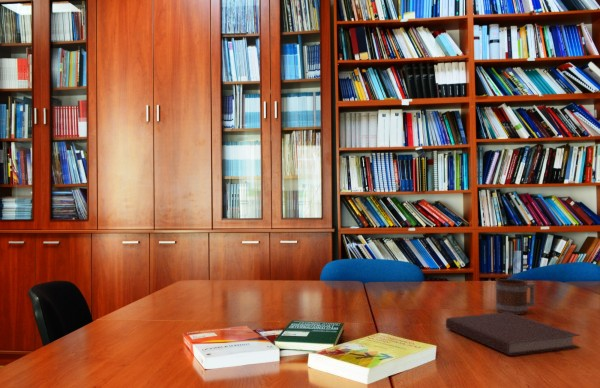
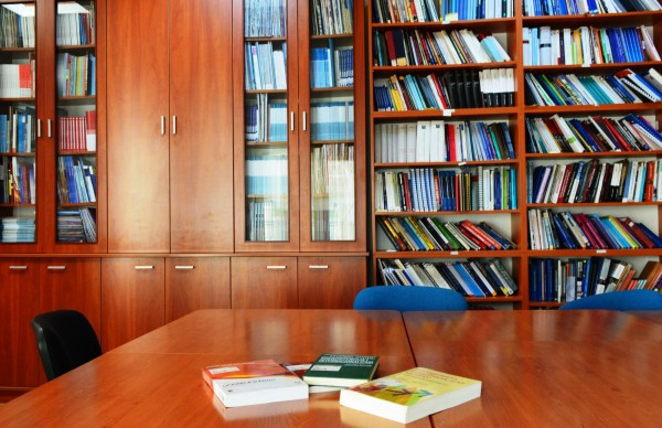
- mug (516, 296)
- notebook (508, 331)
